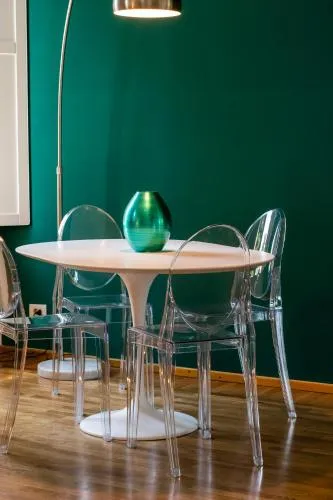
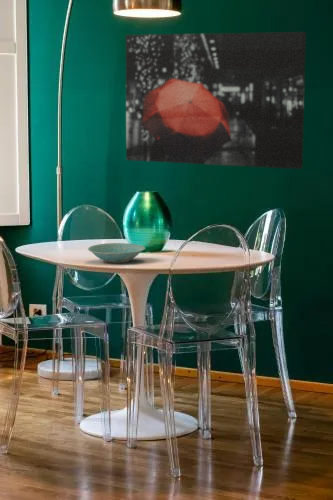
+ wall art (211, 99)
+ bowl (116, 254)
